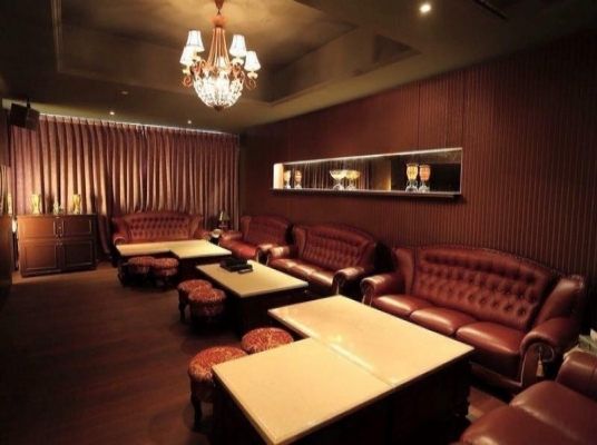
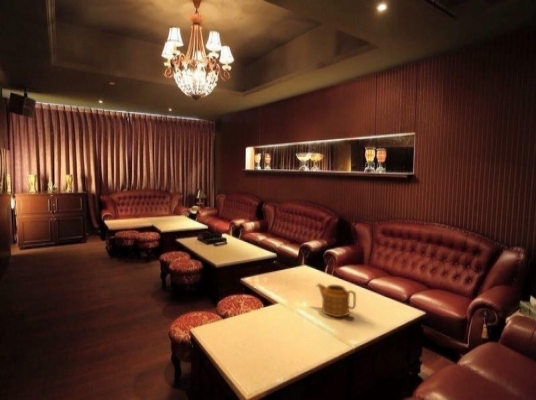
+ teapot (334, 299)
